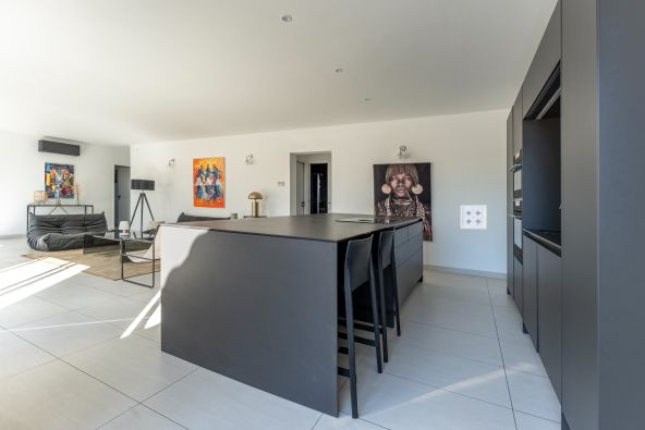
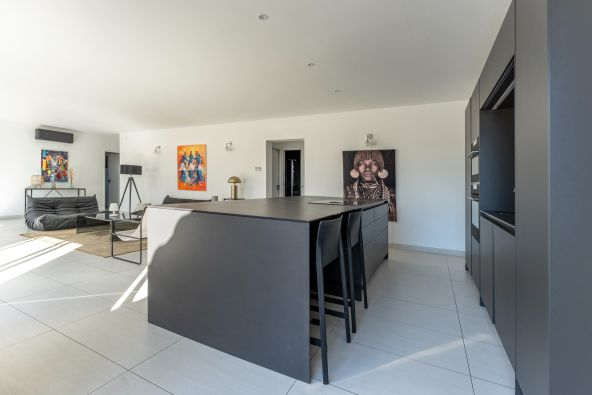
- wall art (473, 217)
